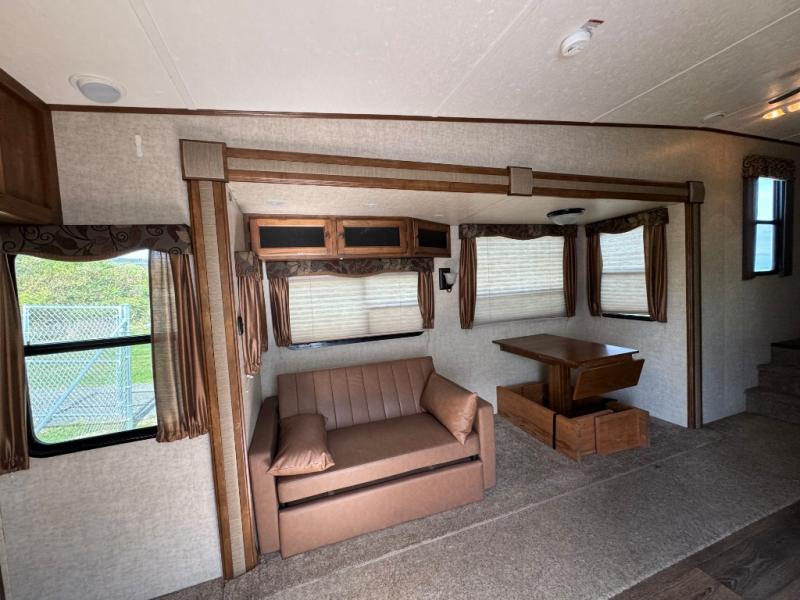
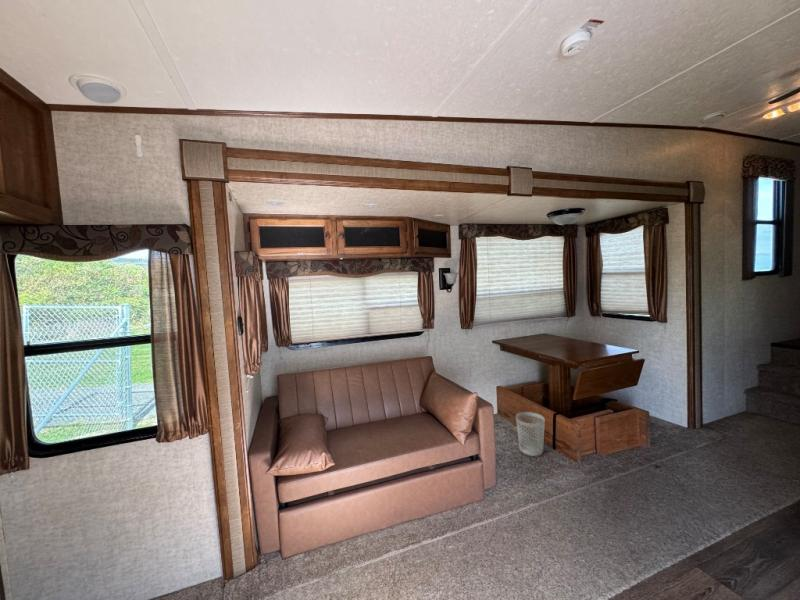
+ wastebasket (530, 433)
